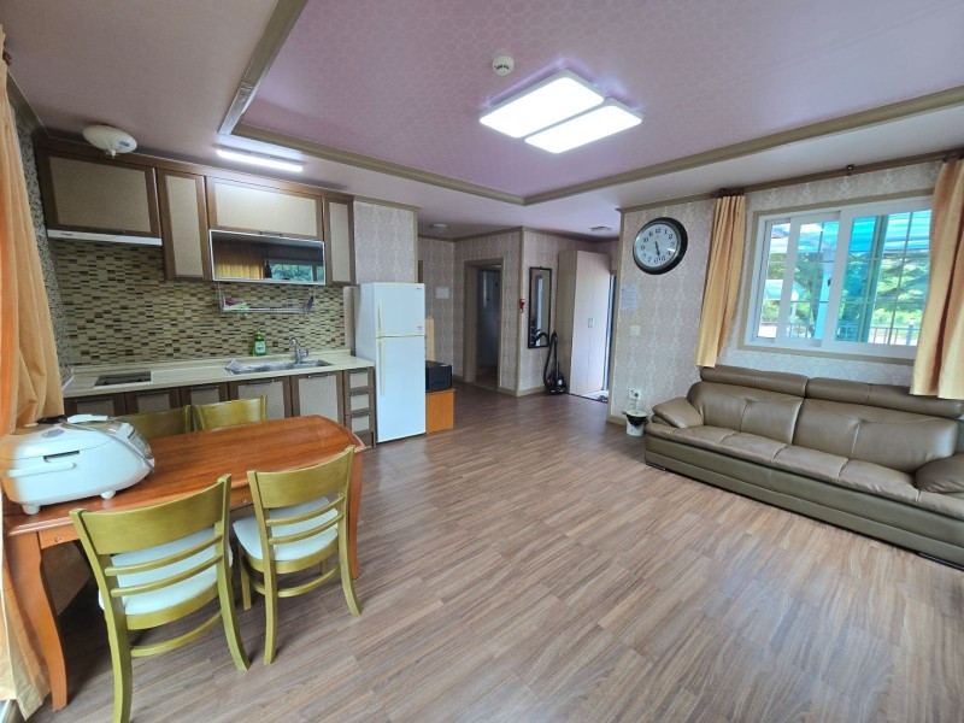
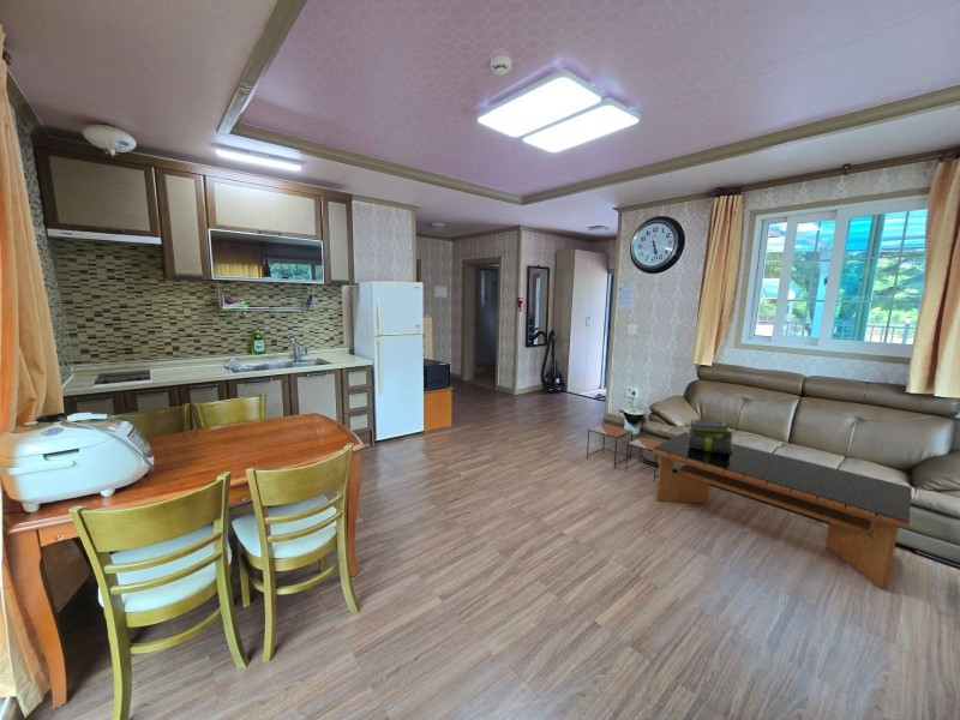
+ stack of books (709, 434)
+ coffee table (764, 493)
+ side table (626, 450)
